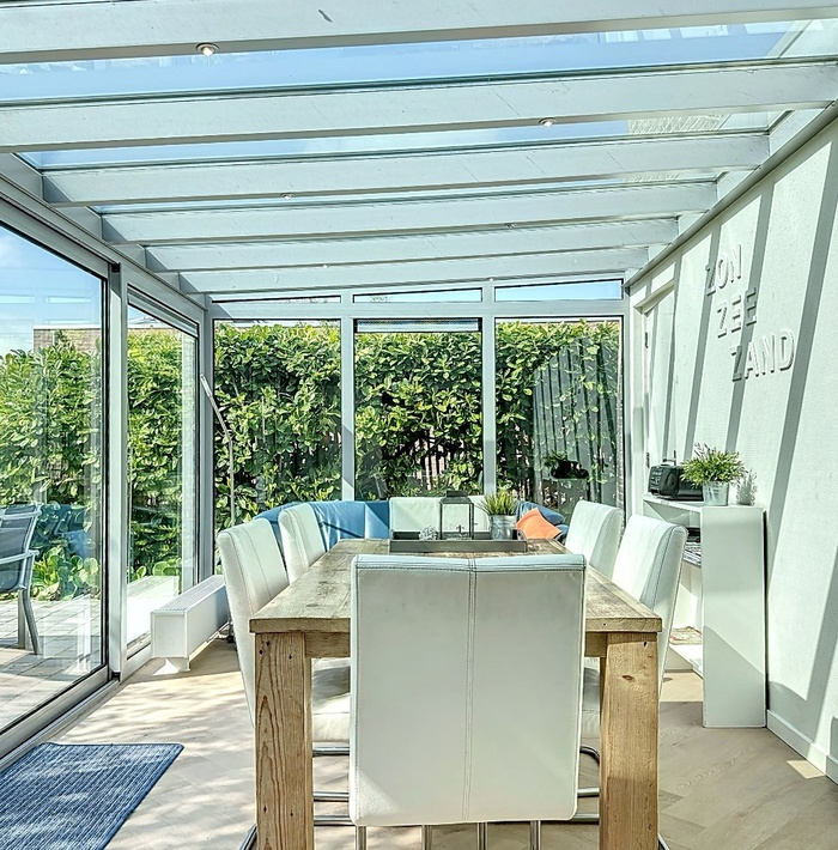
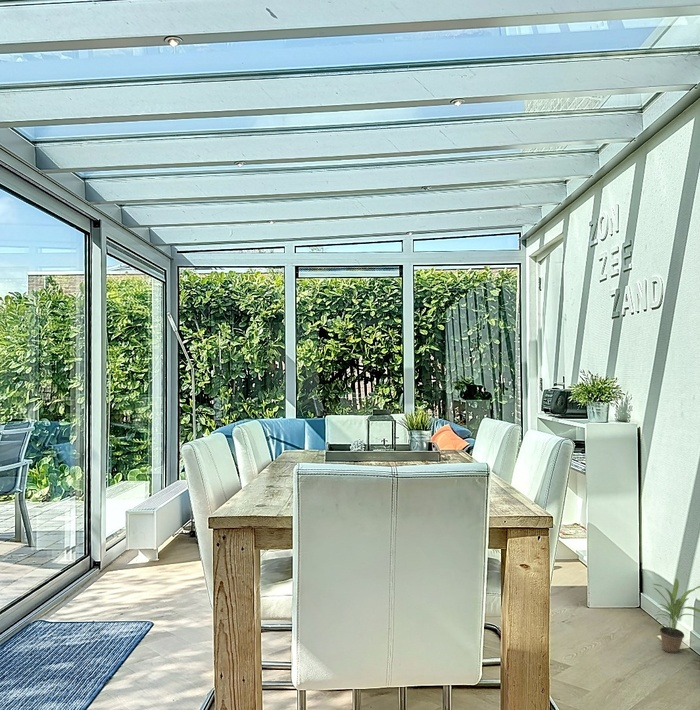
+ potted plant (672, 614)
